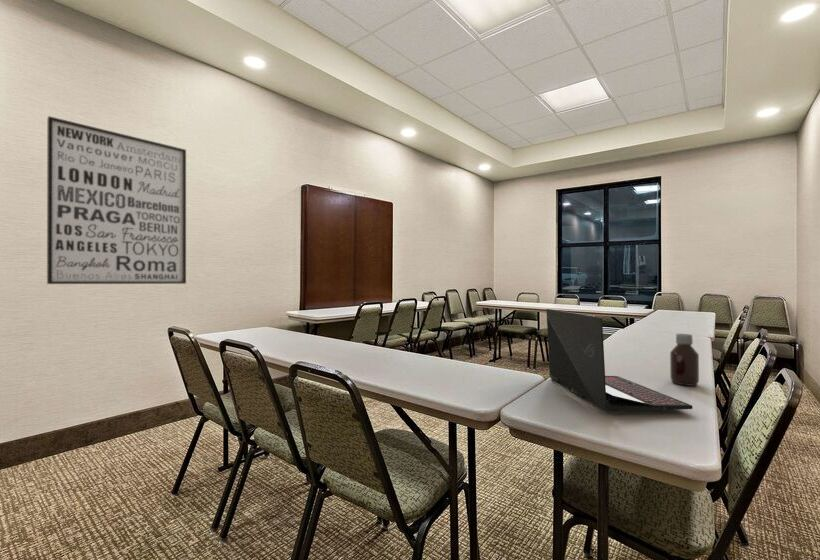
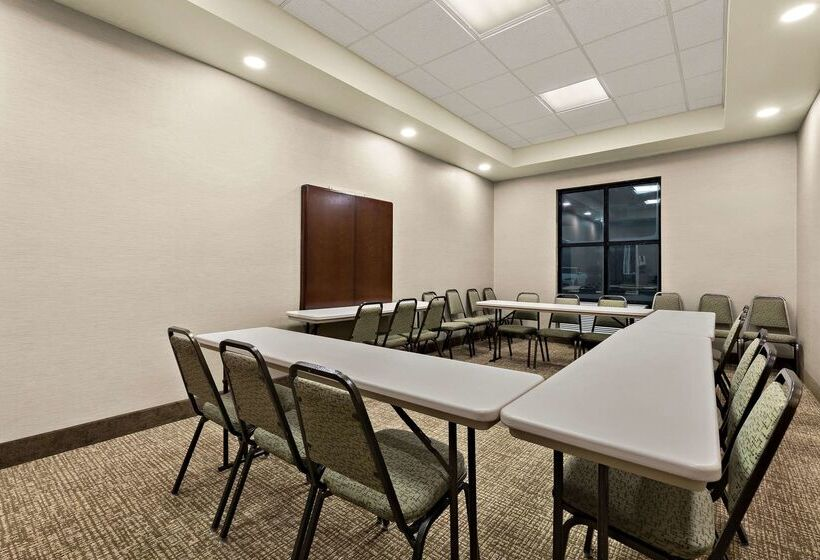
- laptop (603, 353)
- bottle (684, 358)
- wall art (124, 209)
